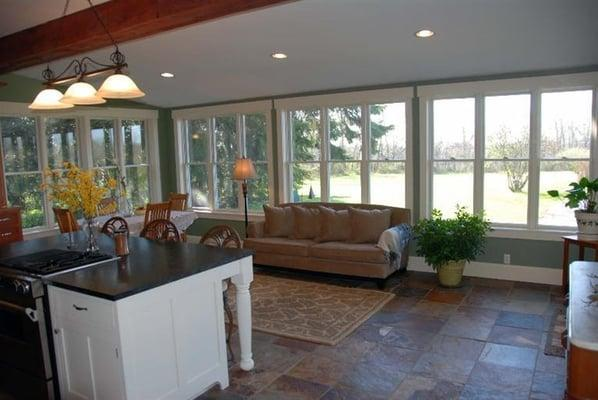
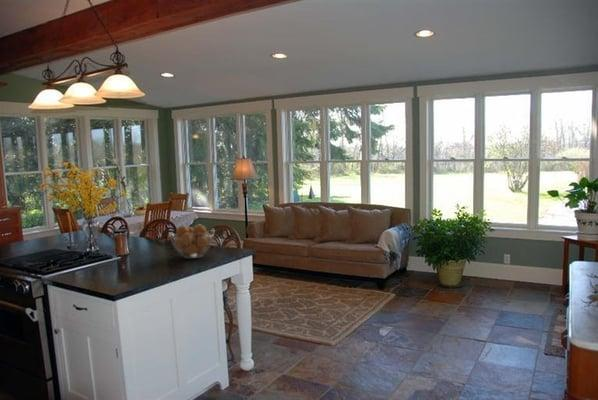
+ fruit basket (192, 240)
